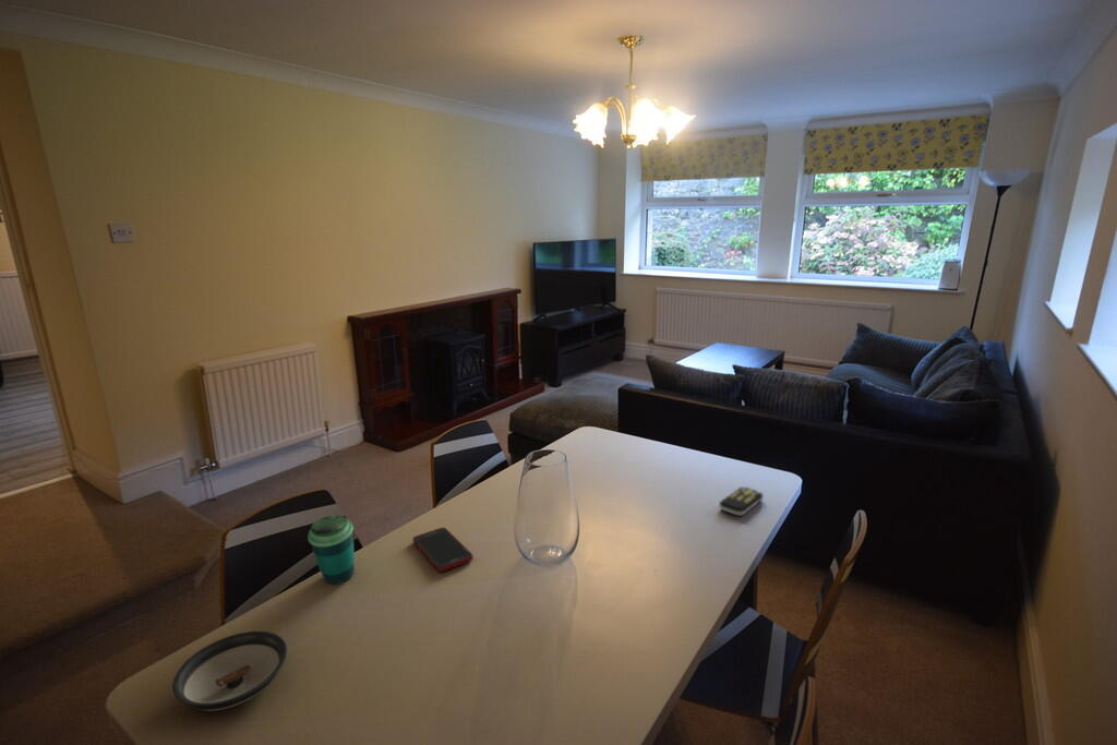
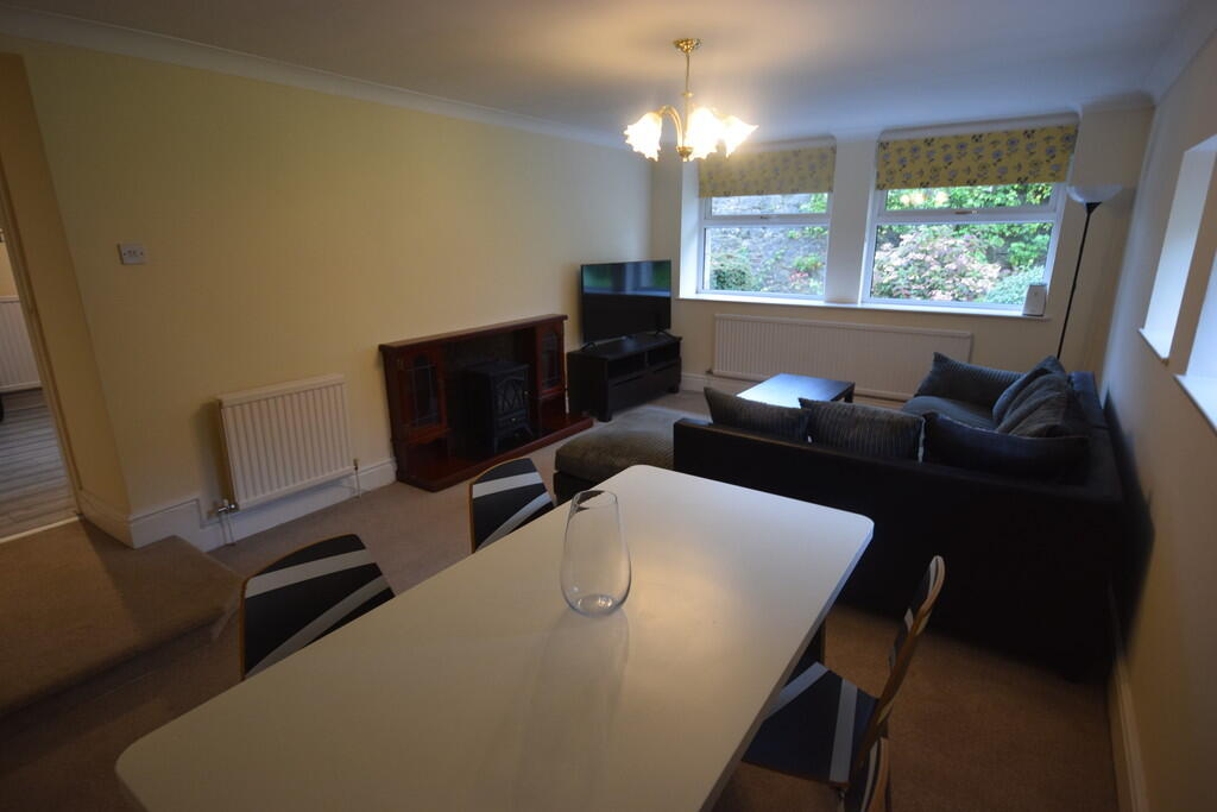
- cell phone (442, 548)
- cup (333, 551)
- remote control (741, 500)
- saucer (233, 674)
